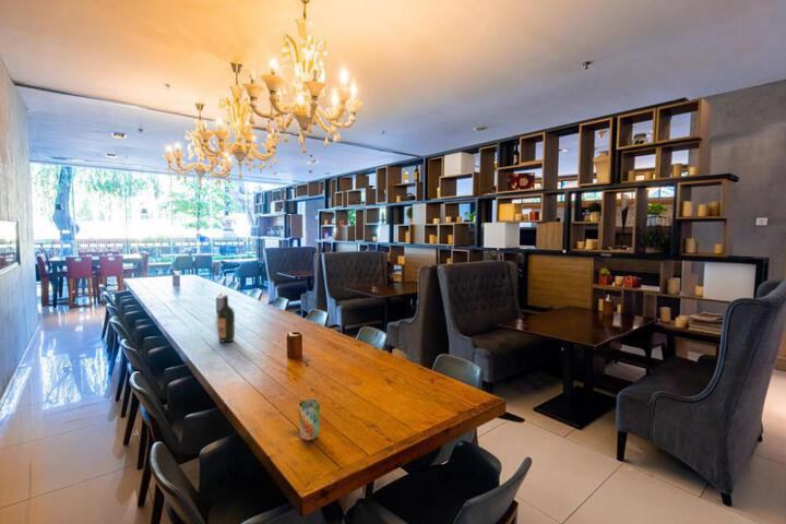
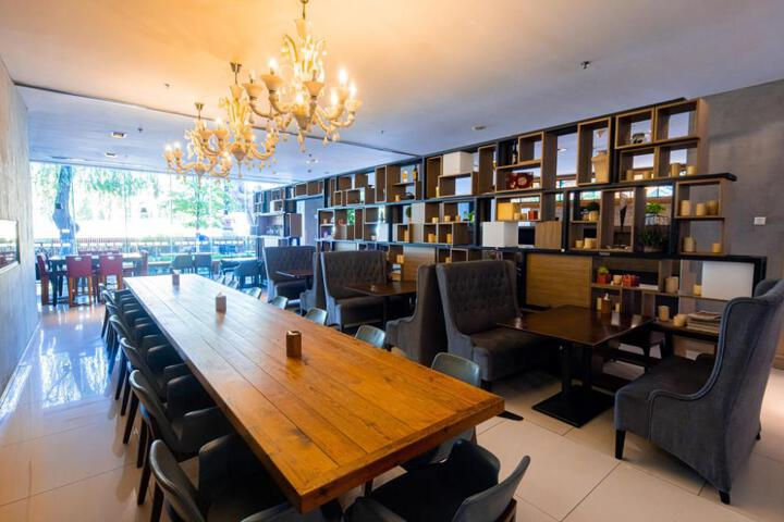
- wine bottle (226, 318)
- cup (309, 420)
